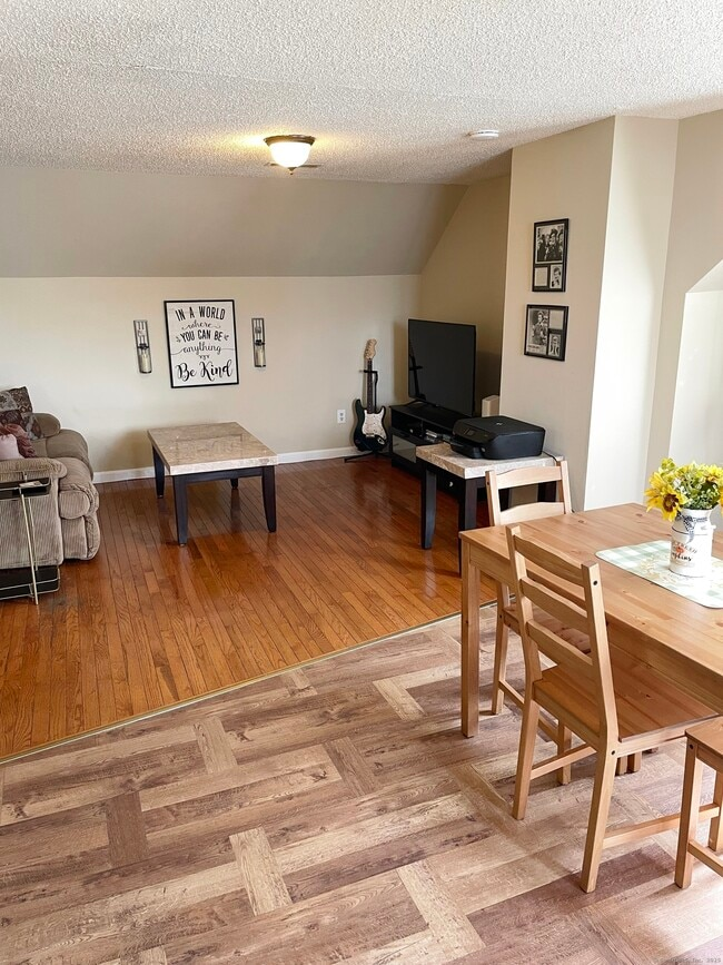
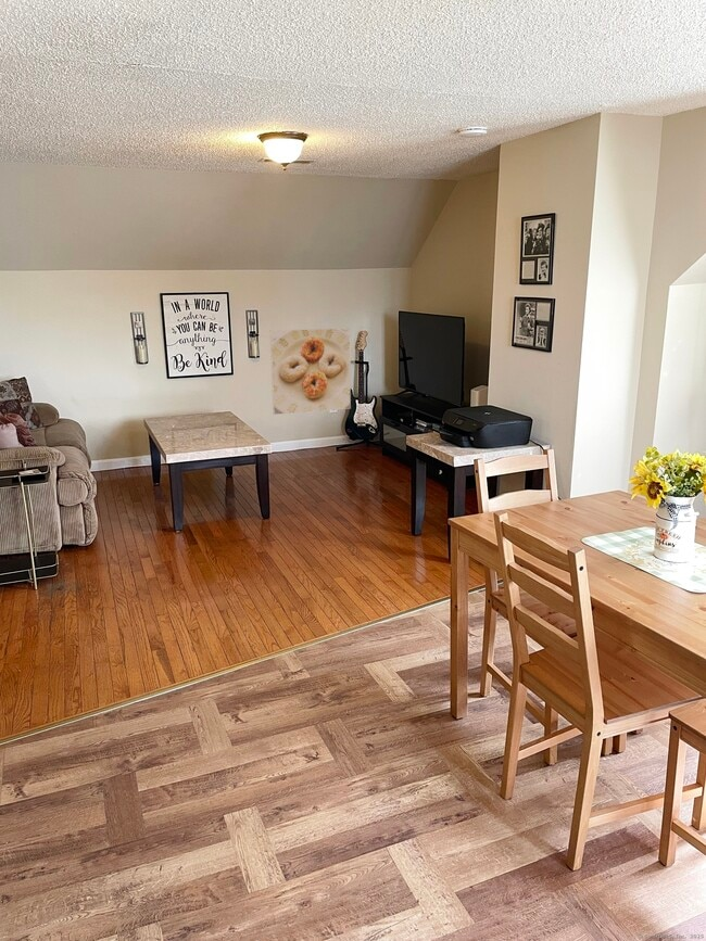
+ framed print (311, 370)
